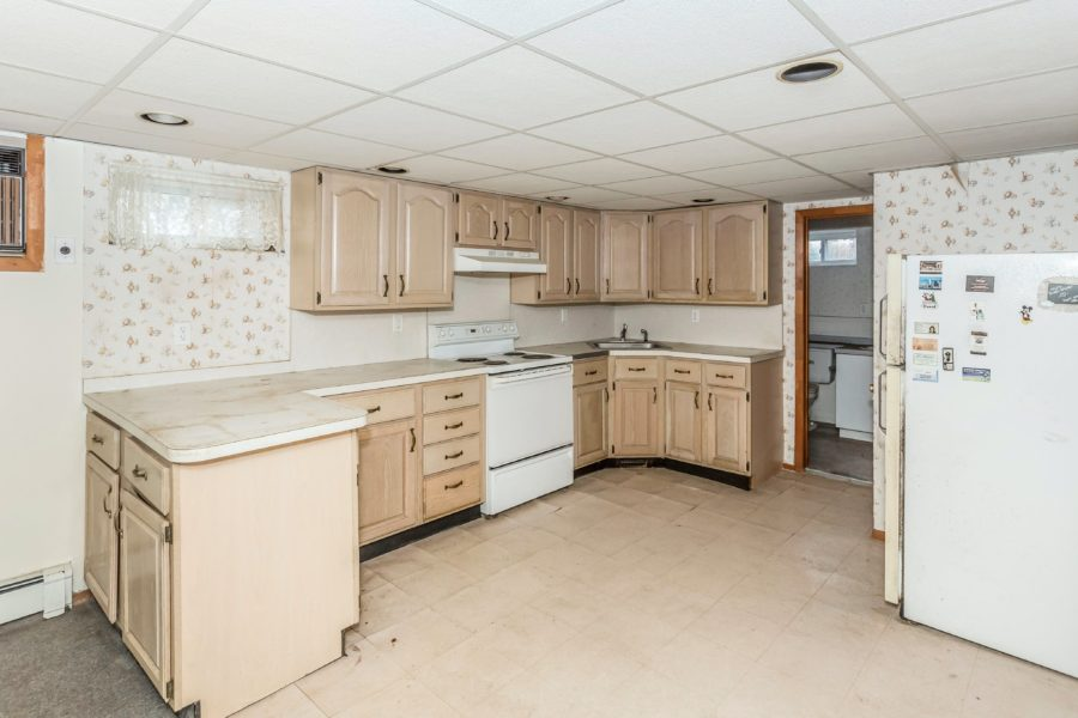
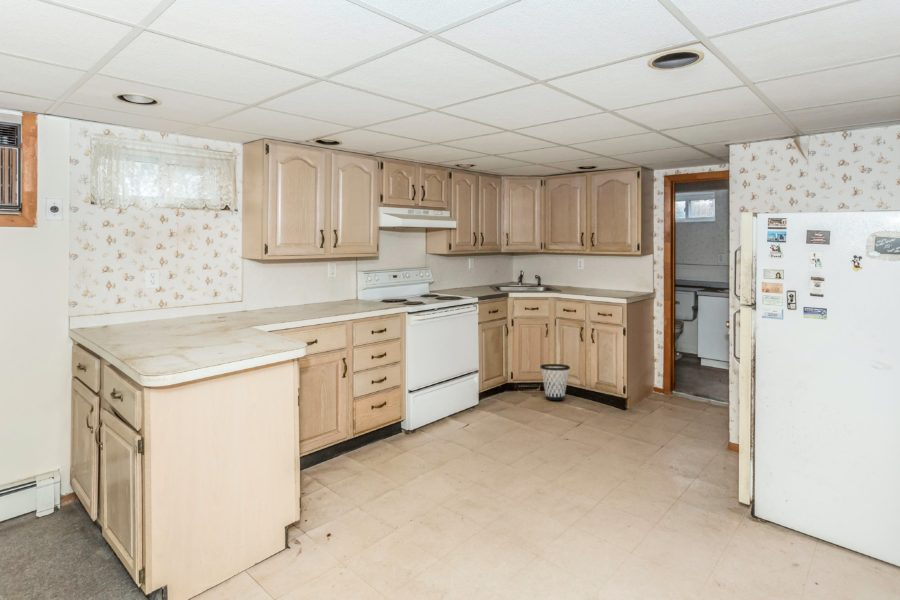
+ wastebasket (555, 382)
